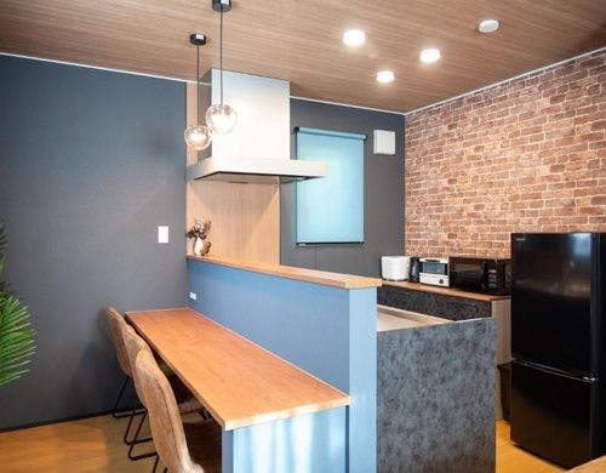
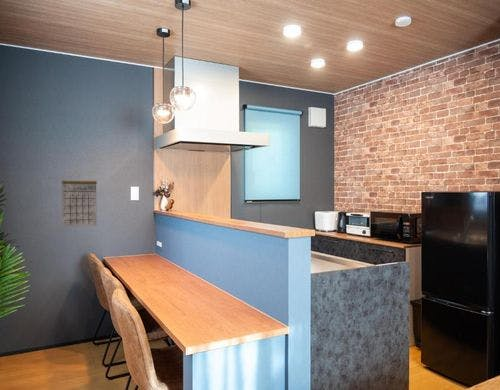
+ calendar (79, 198)
